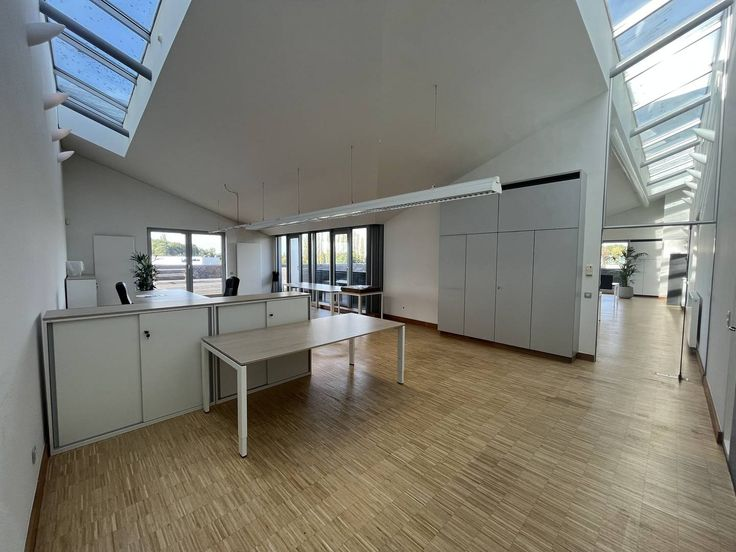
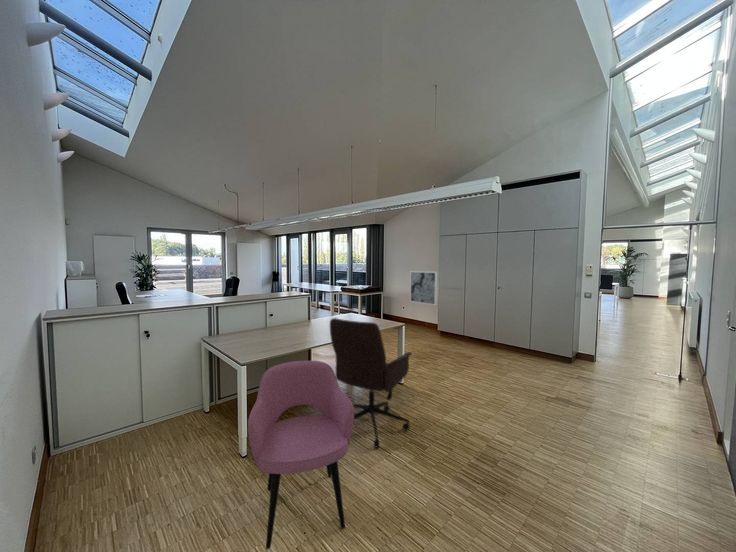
+ wall art (423, 287)
+ armchair (302, 438)
+ office chair (370, 371)
